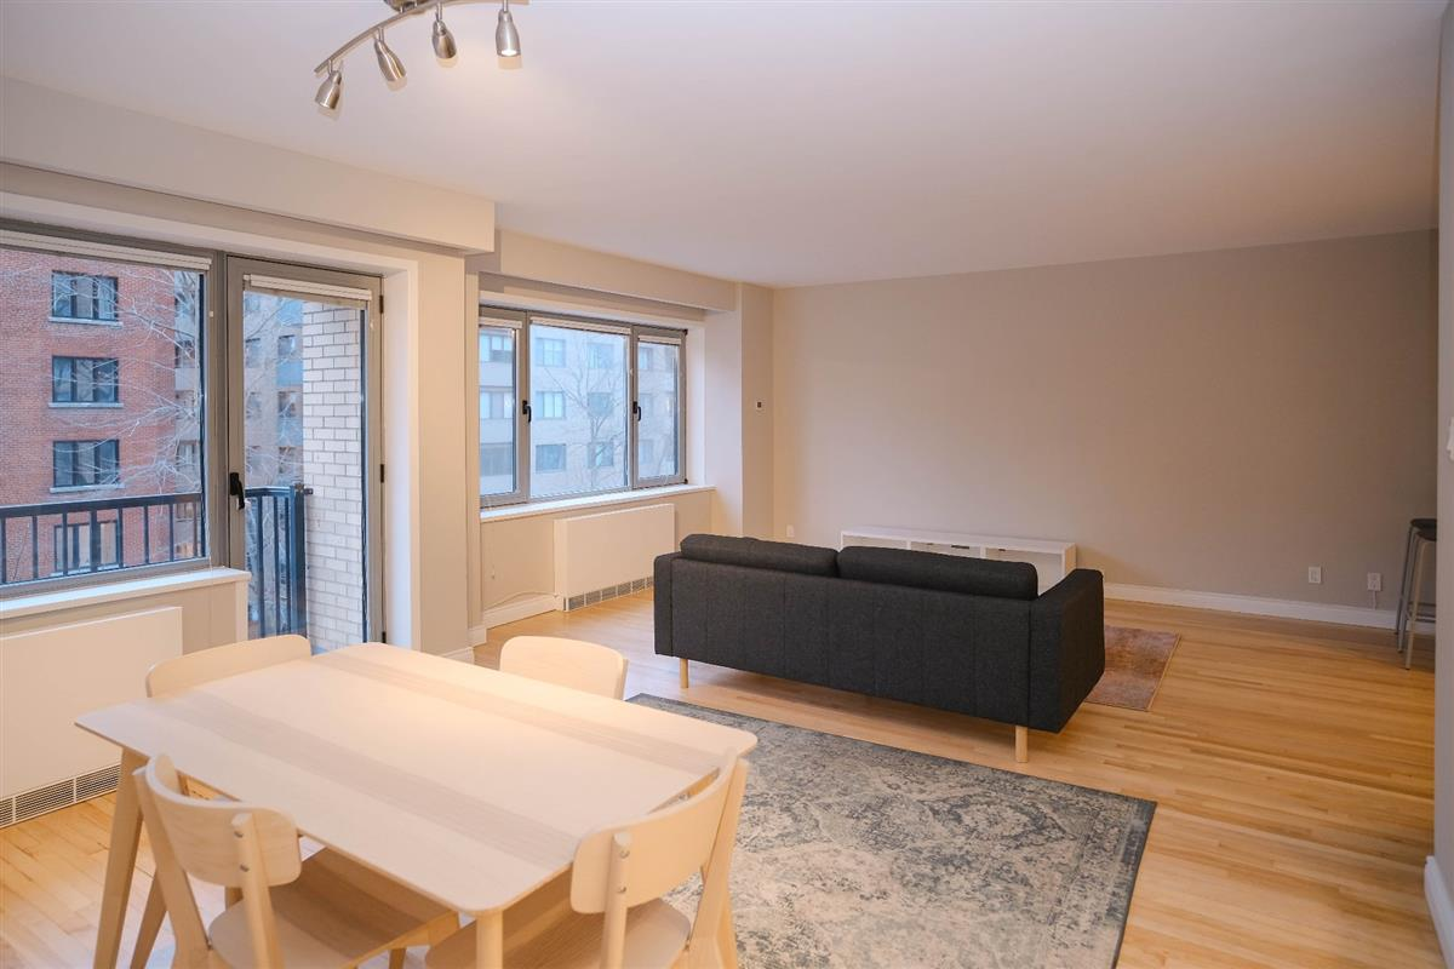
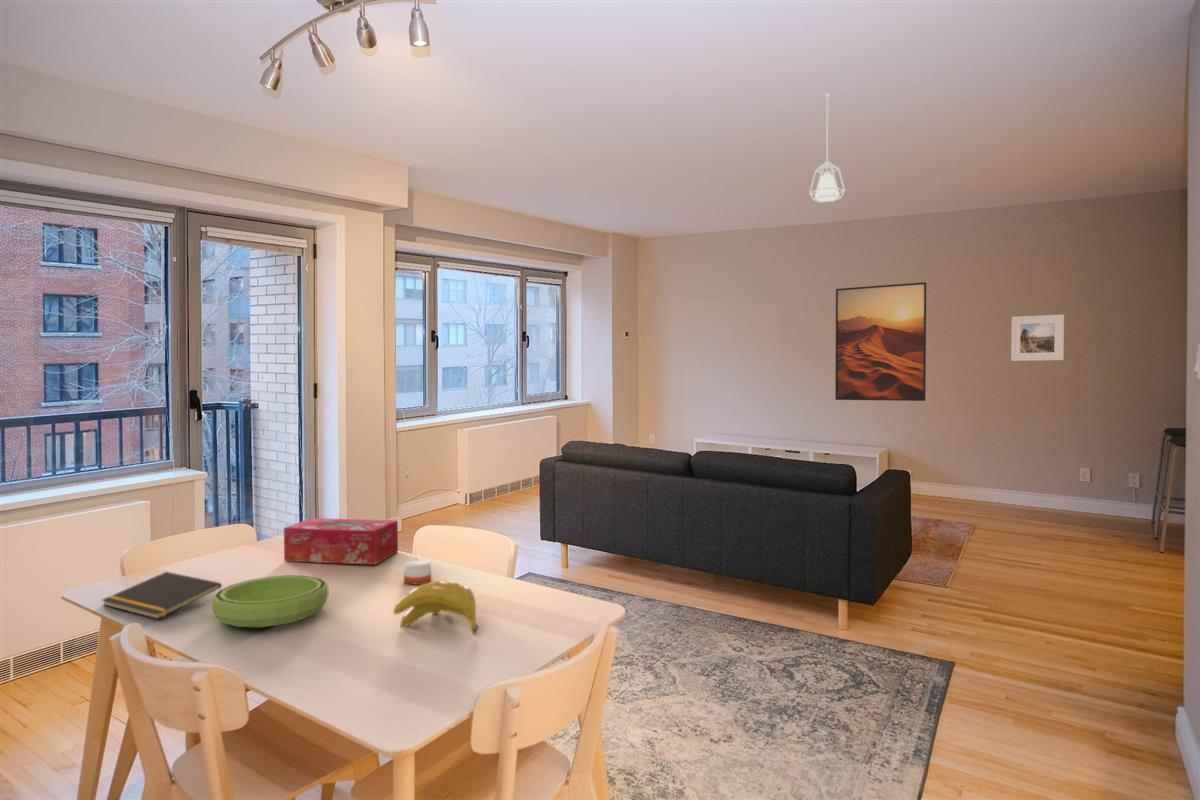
+ candle (417, 562)
+ tissue box (342, 540)
+ bowl (272, 602)
+ notepad (162, 593)
+ banana (443, 605)
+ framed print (1037, 338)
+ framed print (879, 343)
+ pendant lamp (827, 146)
